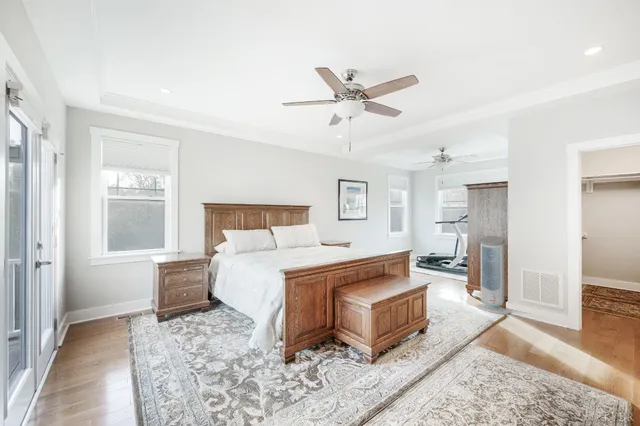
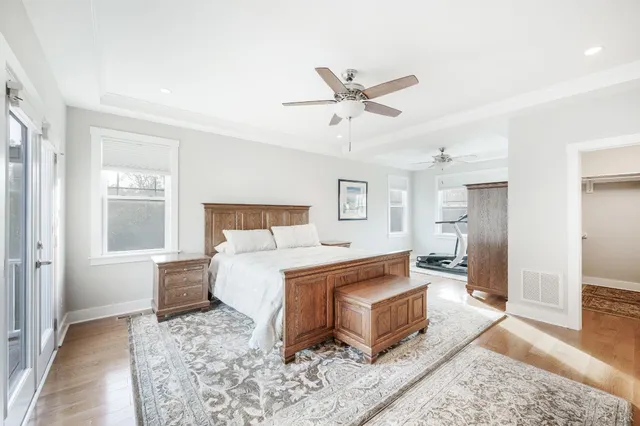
- air purifier (492, 272)
